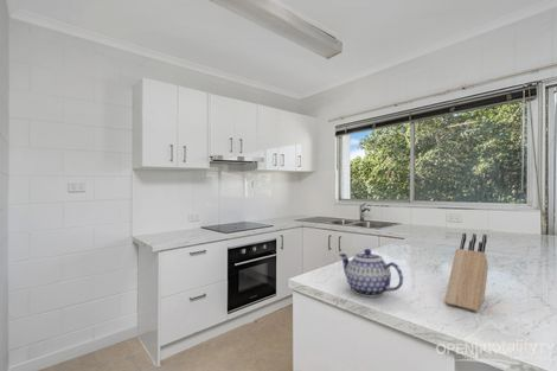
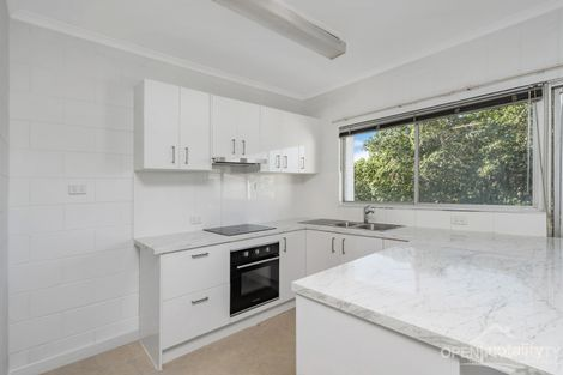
- knife block (468, 267)
- teapot (367, 270)
